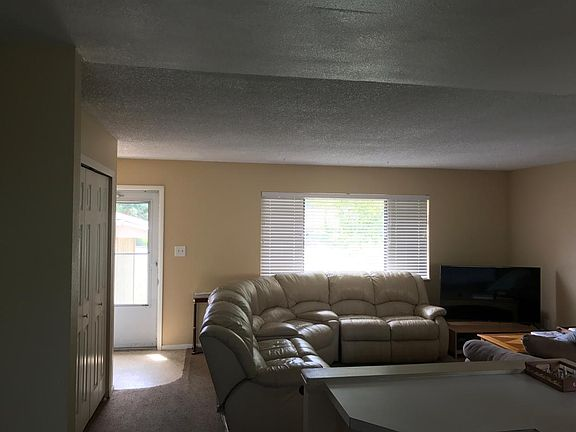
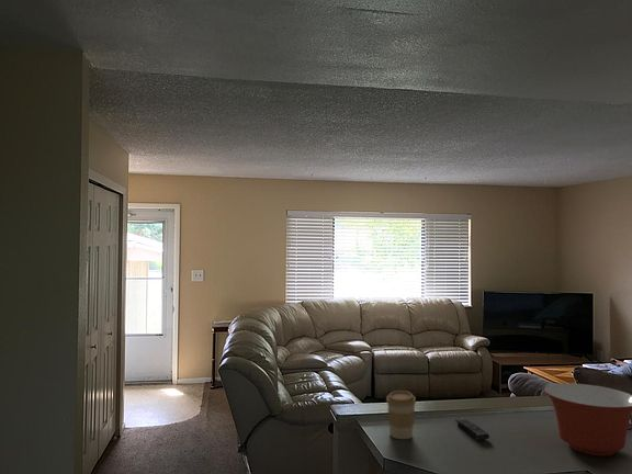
+ mixing bowl (590, 420)
+ remote control (470, 427)
+ coffee cup (400, 414)
